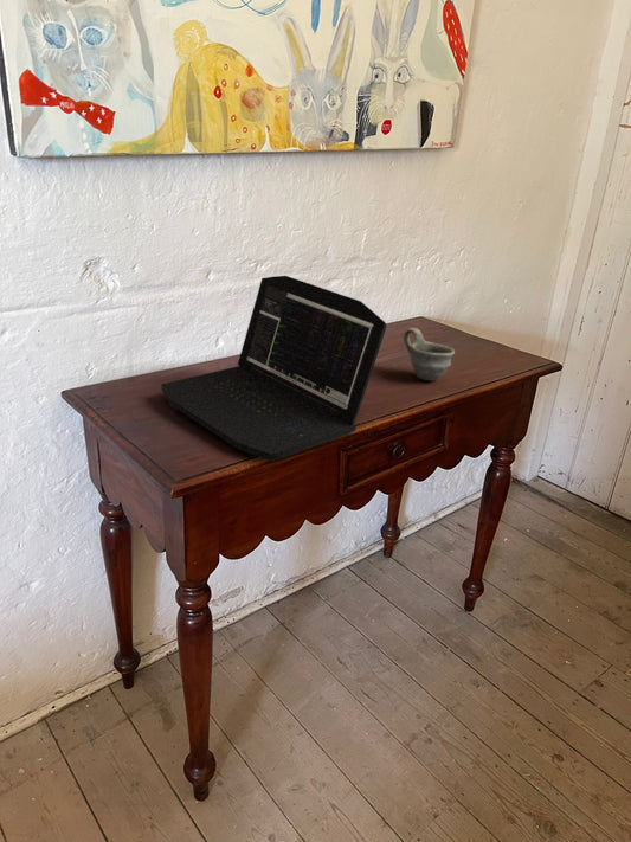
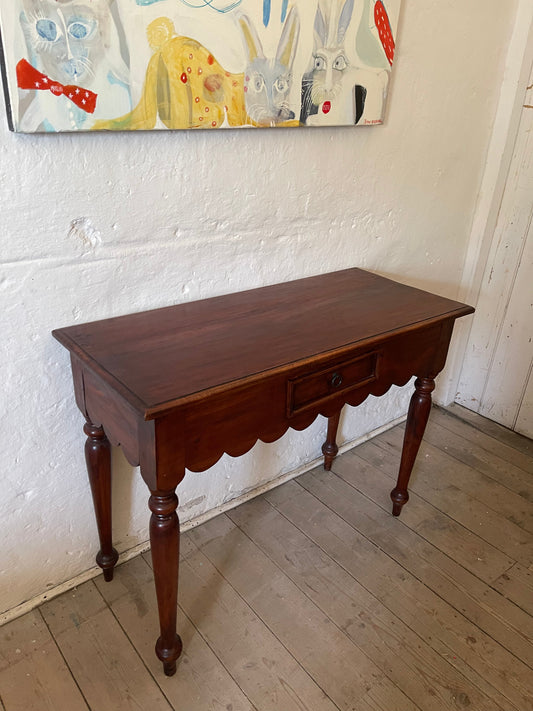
- laptop (264, 356)
- cup (429, 354)
